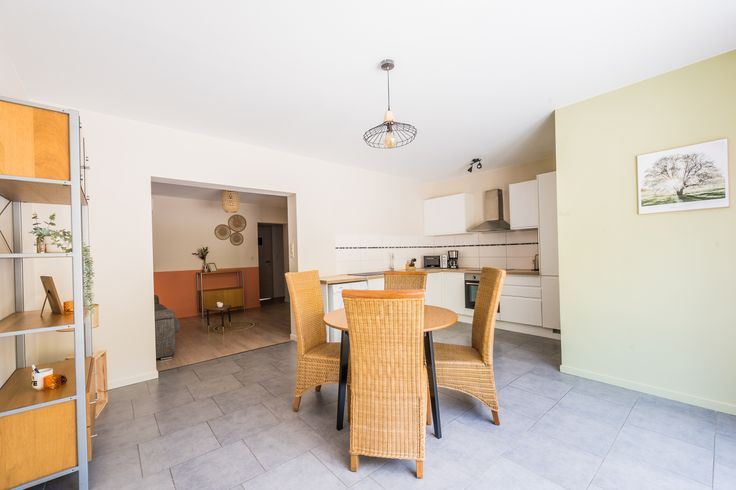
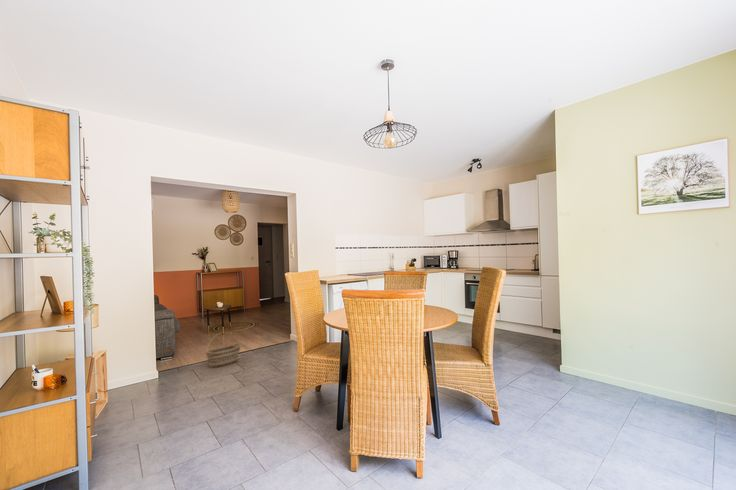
+ basket (223, 347)
